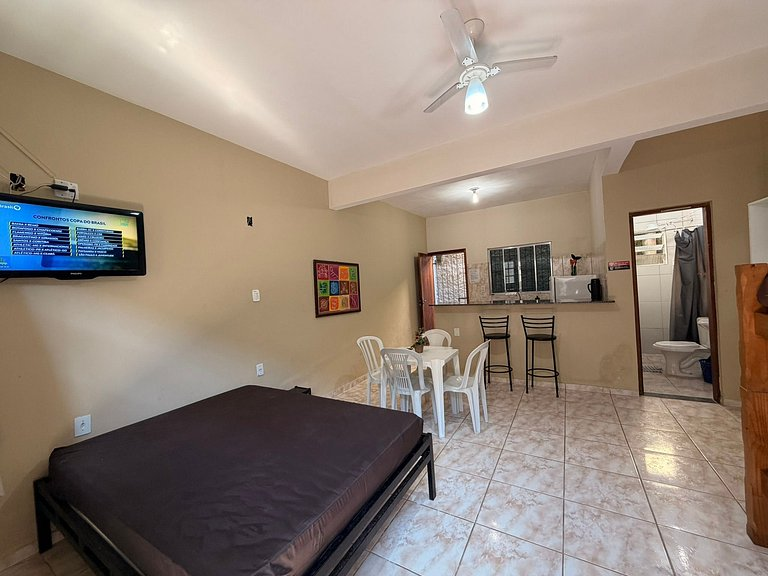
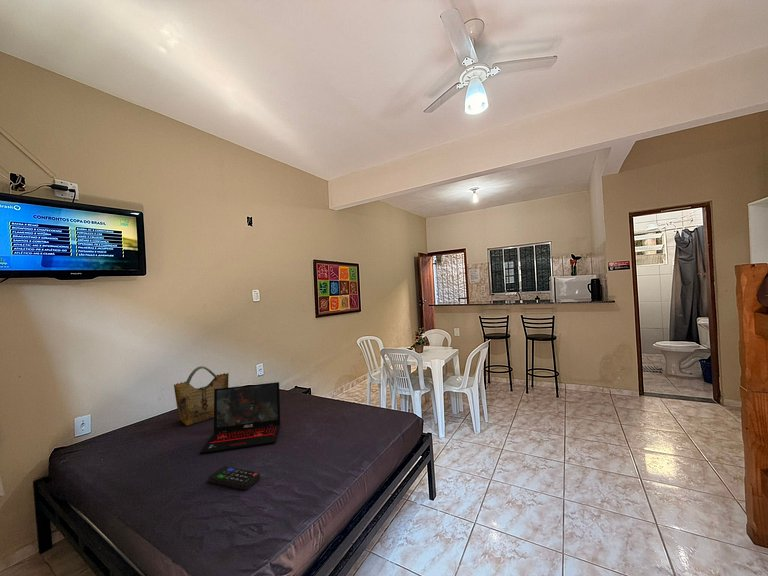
+ grocery bag (203, 391)
+ laptop (243, 414)
+ remote control (234, 477)
